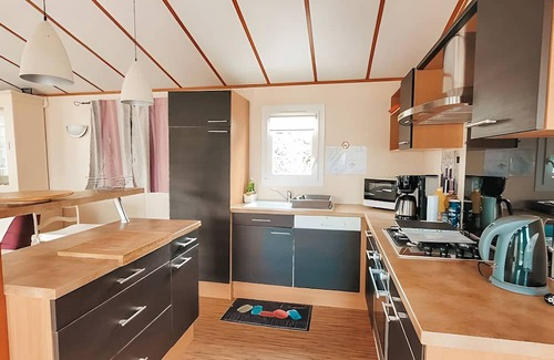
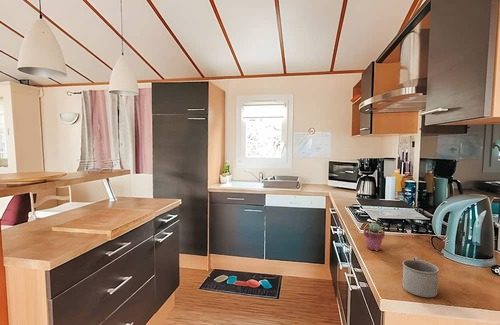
+ potted succulent (373, 235)
+ mug (419, 276)
